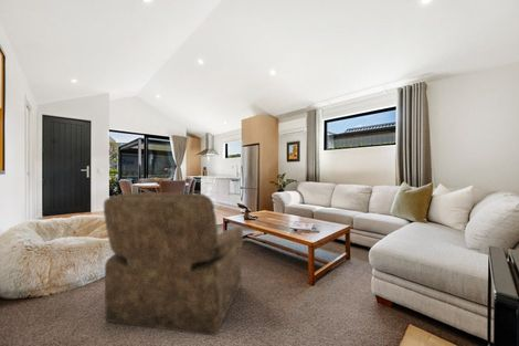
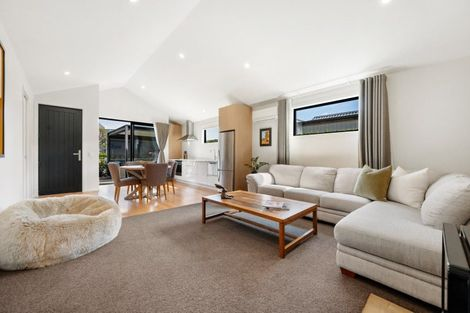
- armchair (182, 245)
